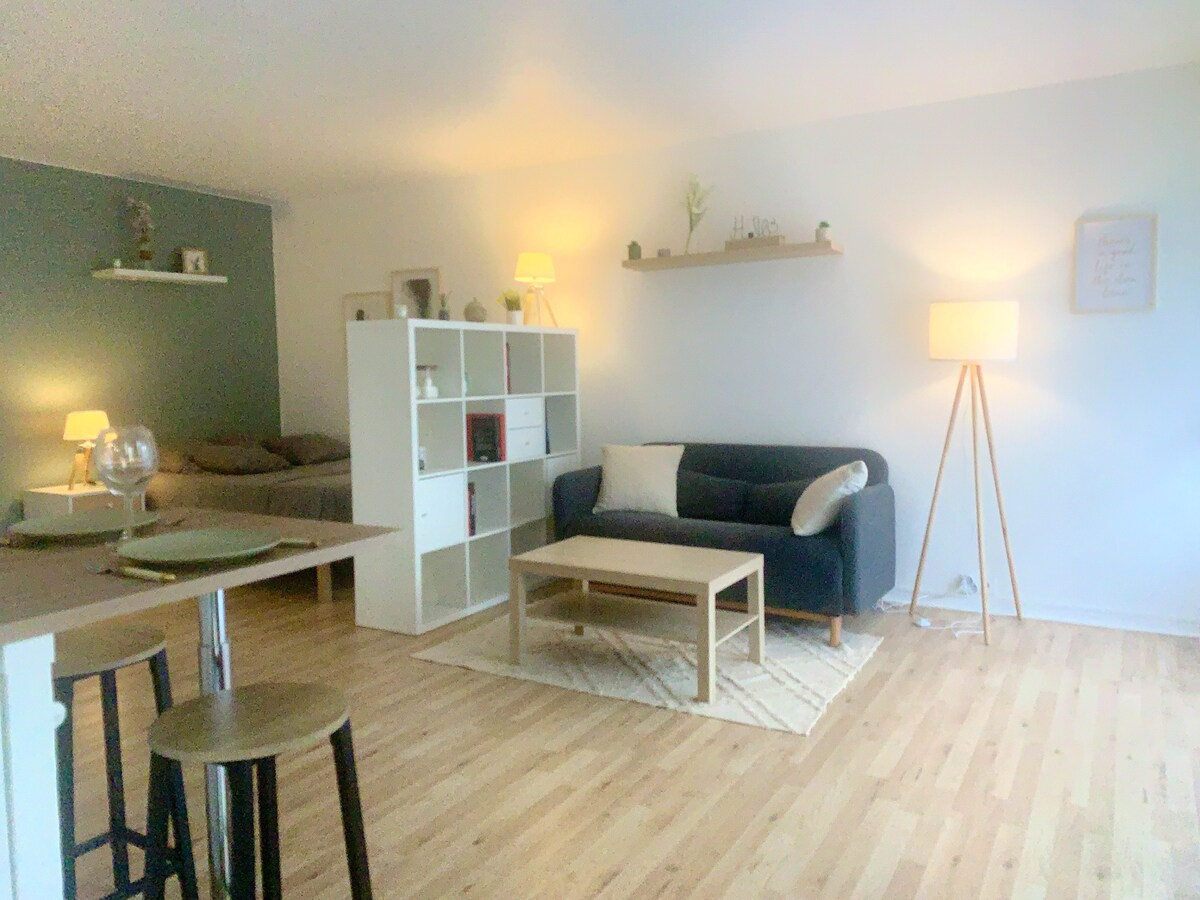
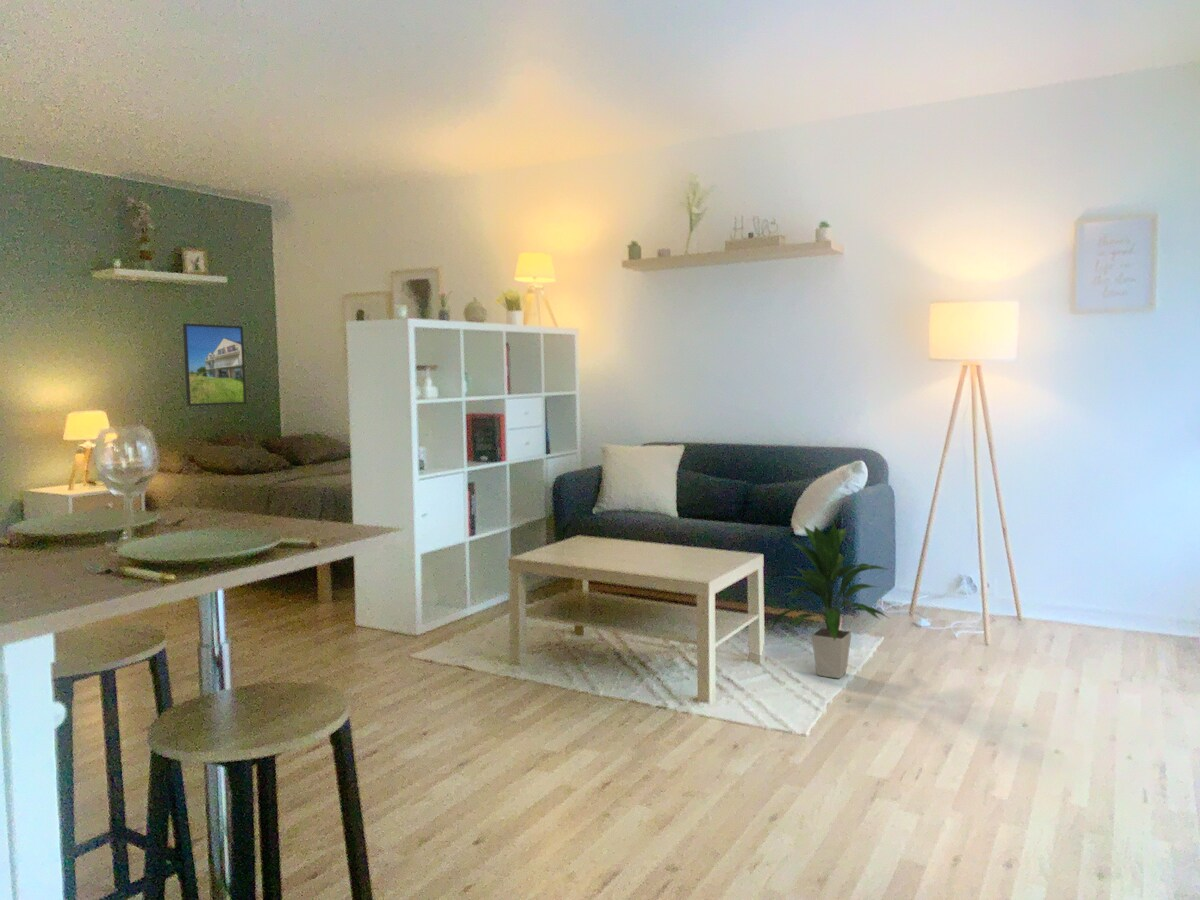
+ indoor plant (827, 596)
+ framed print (215, 365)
